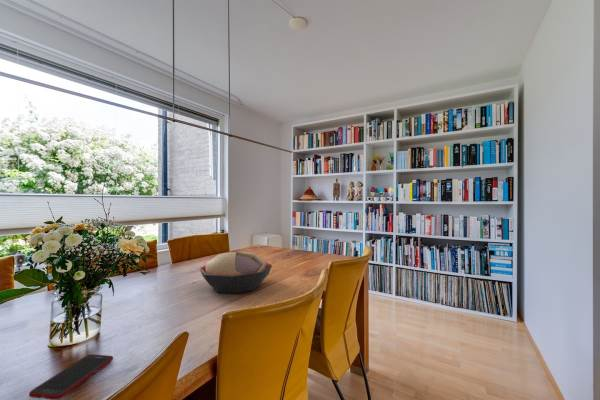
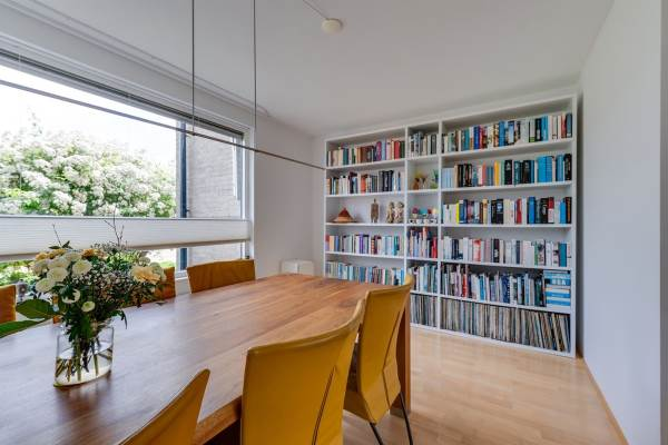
- cell phone (75, 374)
- decorative bowl (236, 268)
